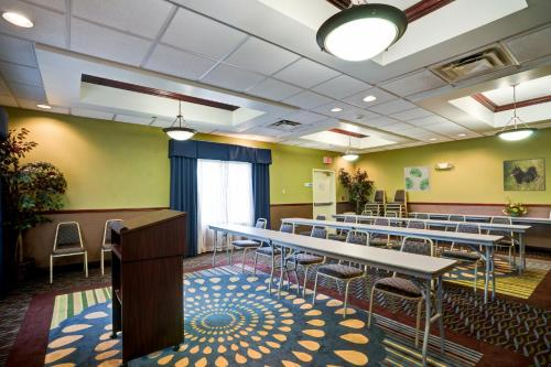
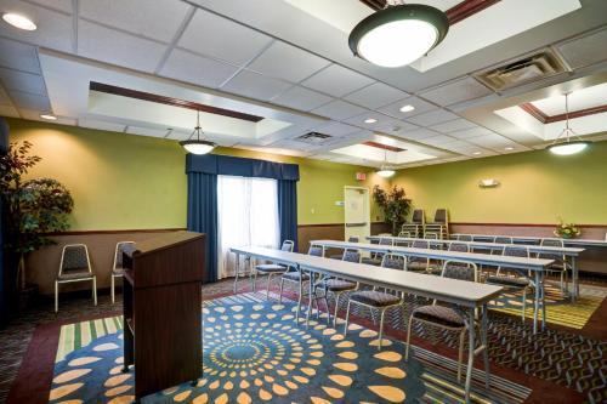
- wall art (417, 179)
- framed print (523, 174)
